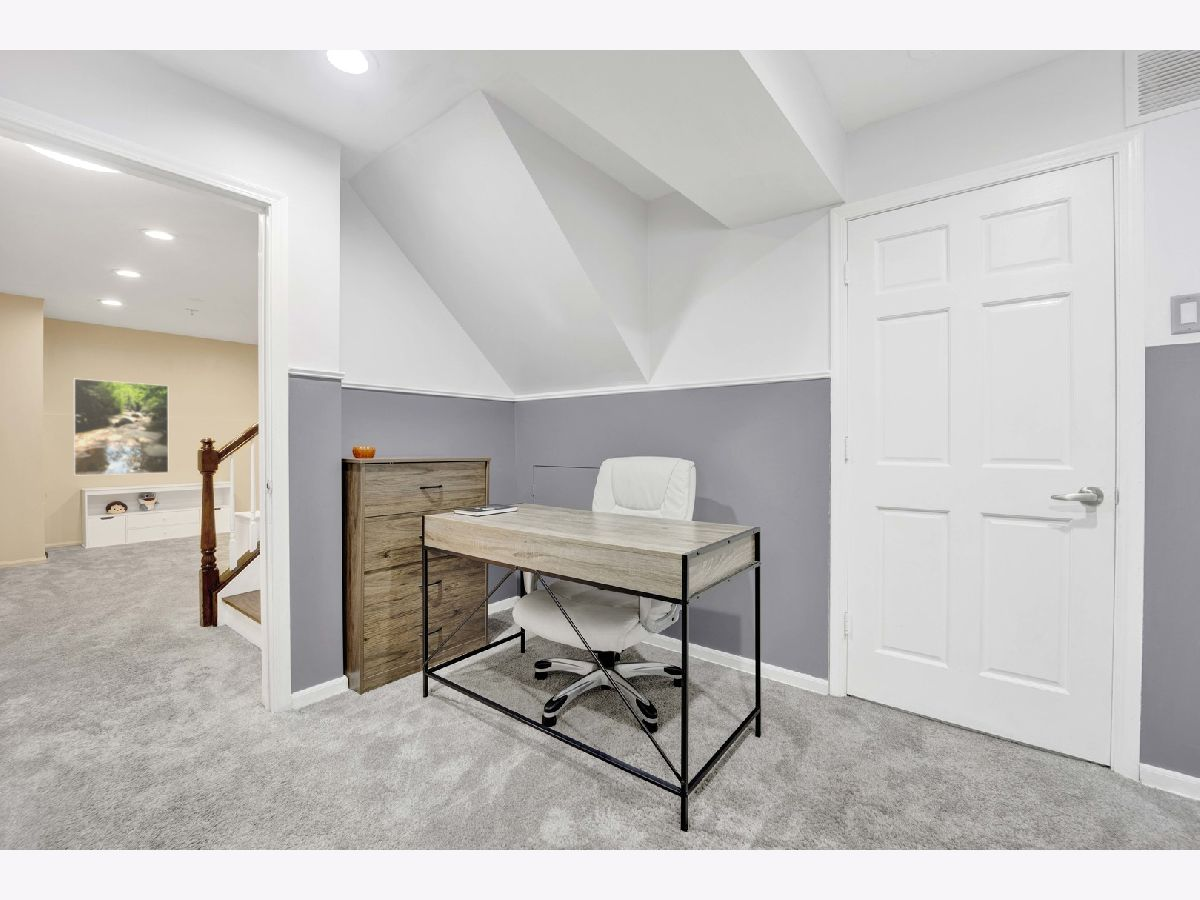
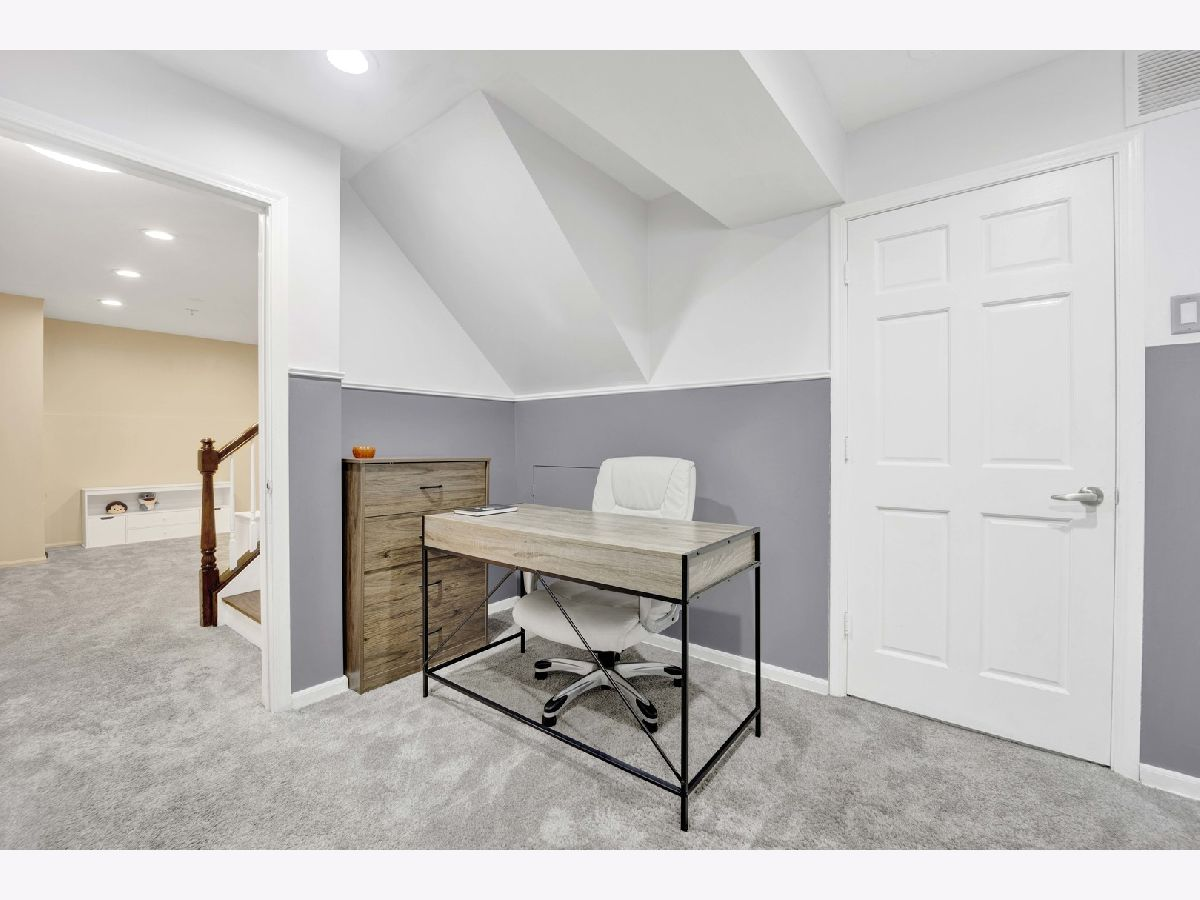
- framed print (123, 428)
